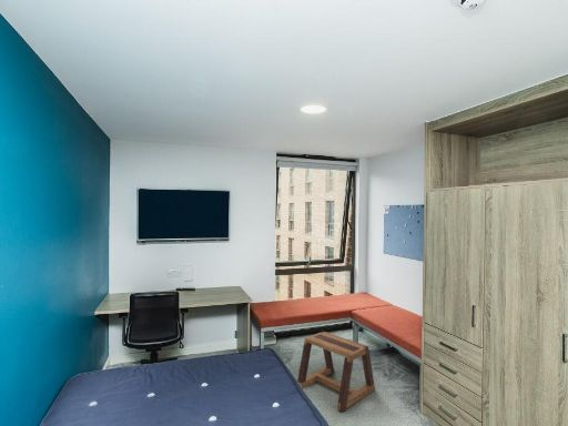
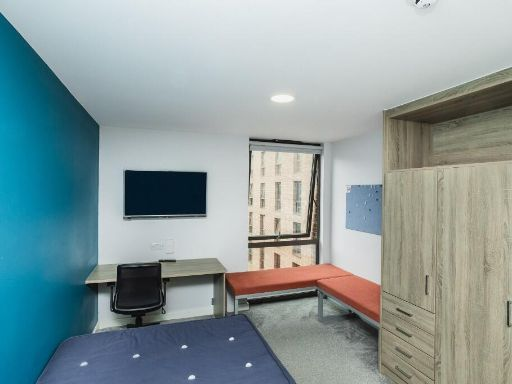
- stool (333, 365)
